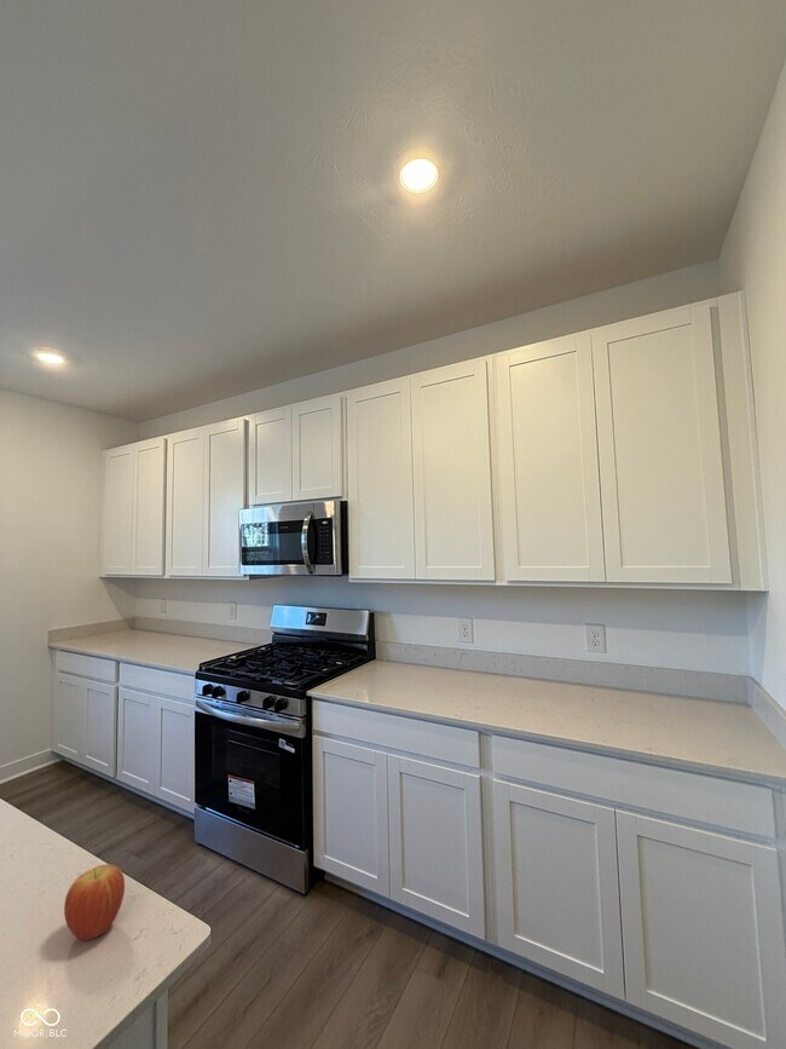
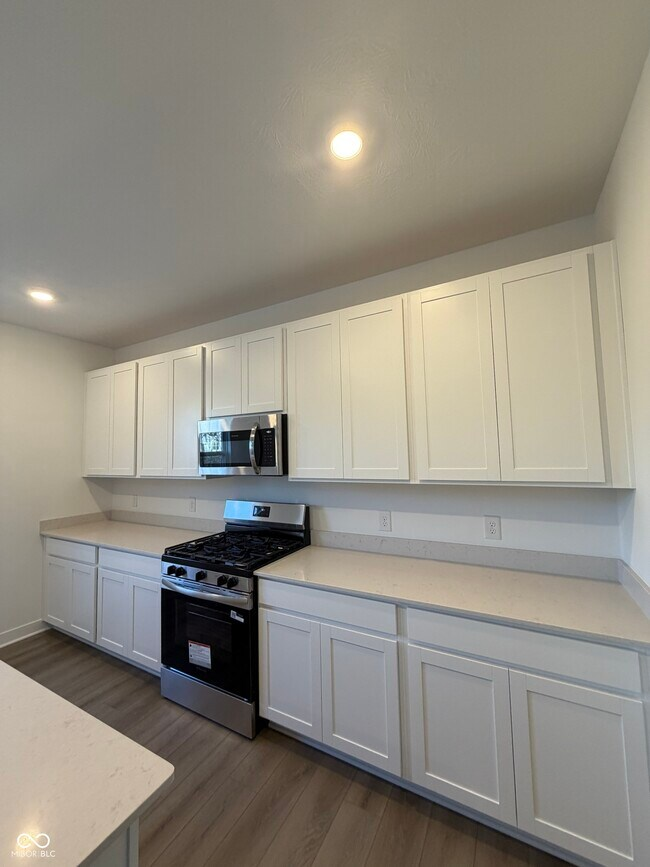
- fruit (96, 898)
